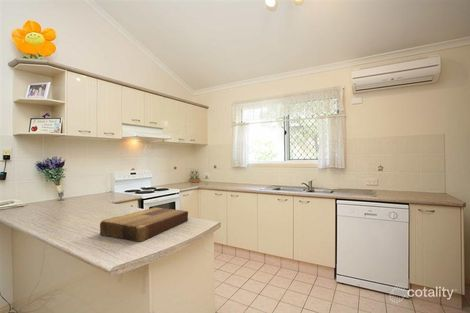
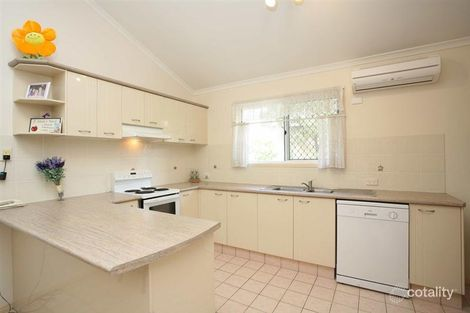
- cutting board (147, 221)
